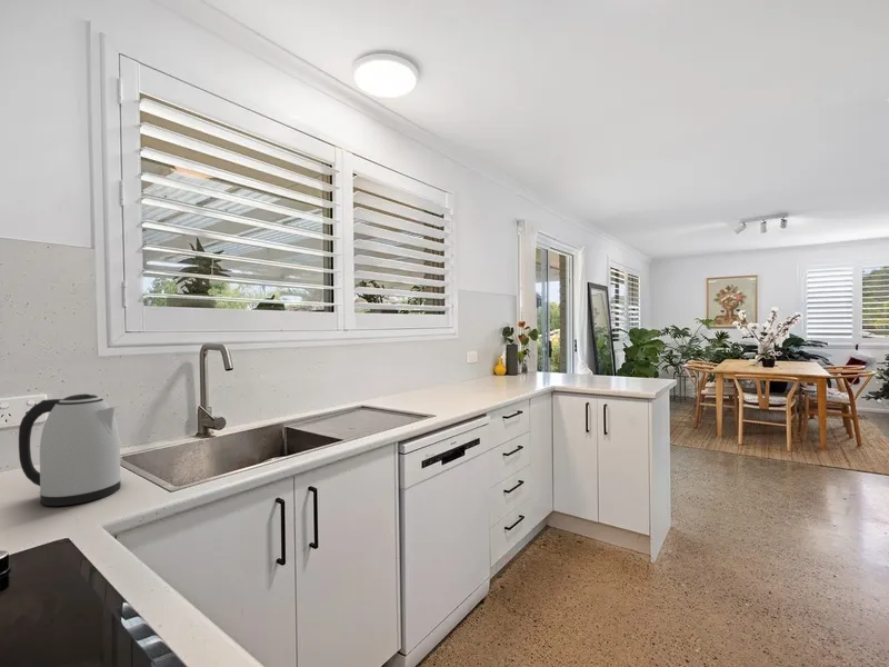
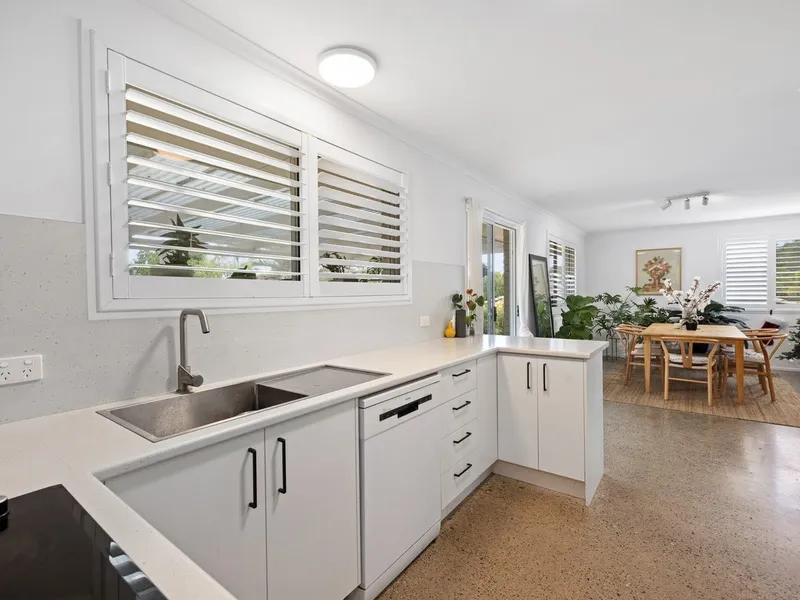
- kettle (68, 444)
